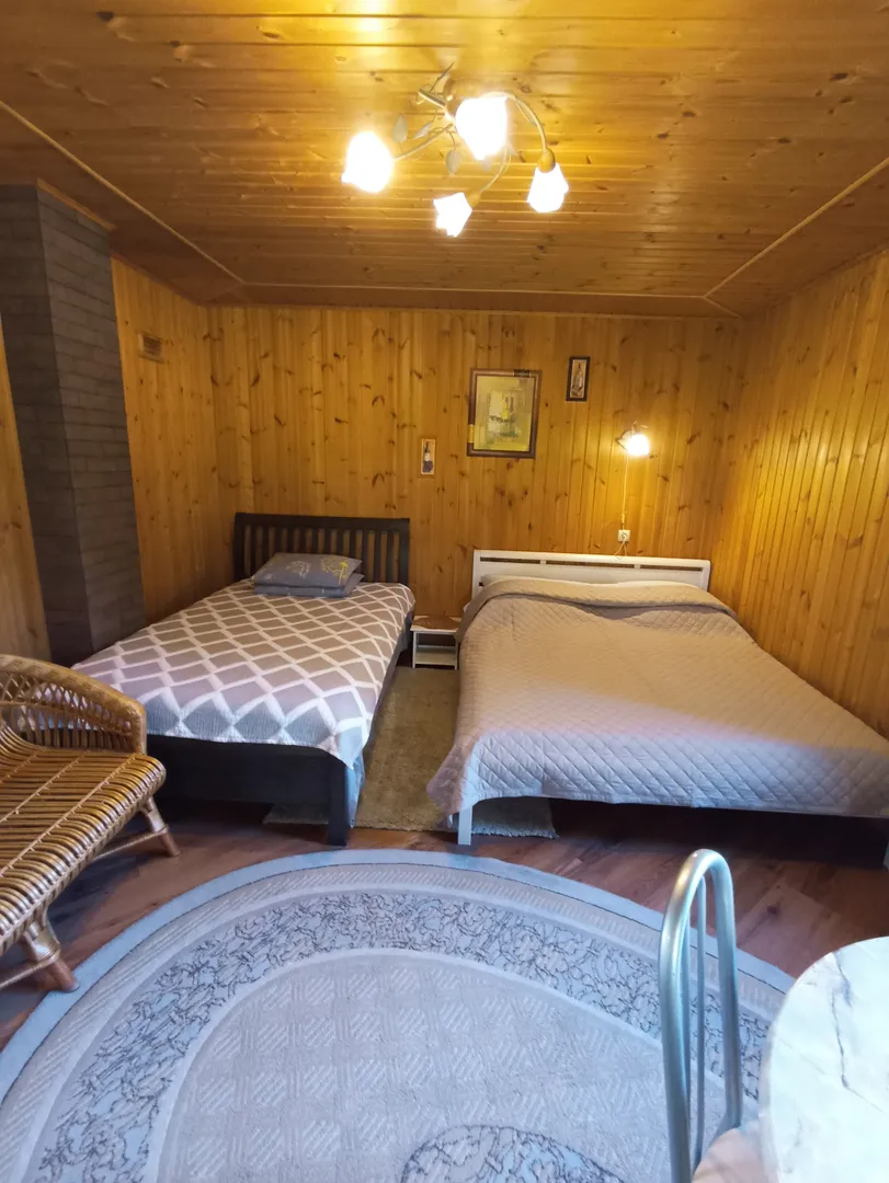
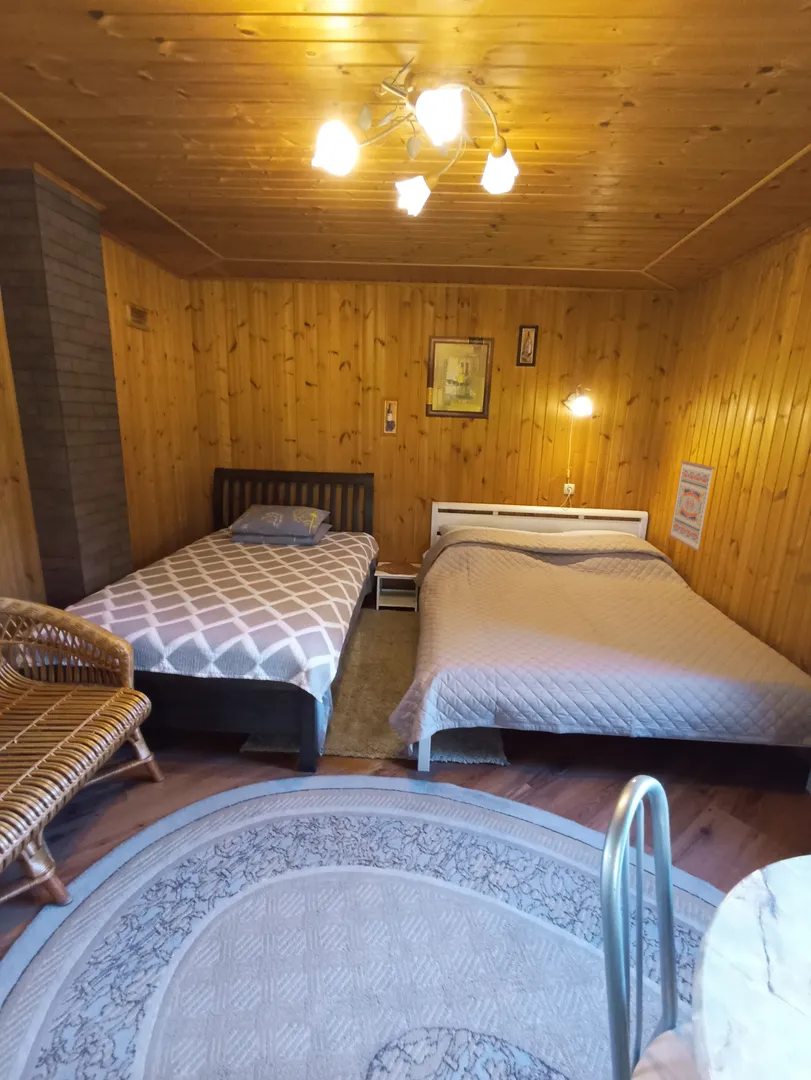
+ wall art (690, 504)
